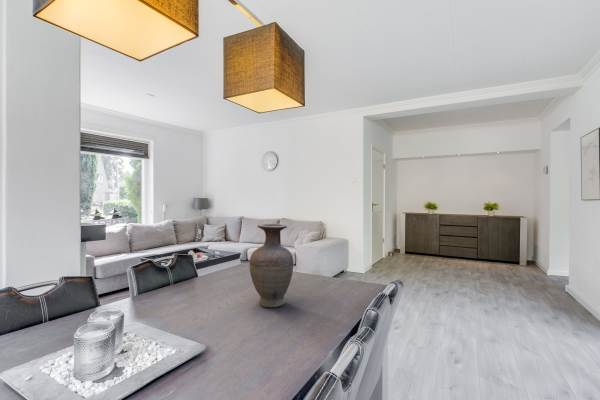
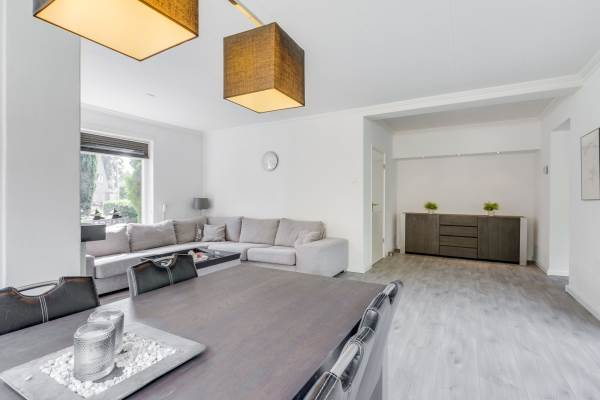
- vase (271, 264)
